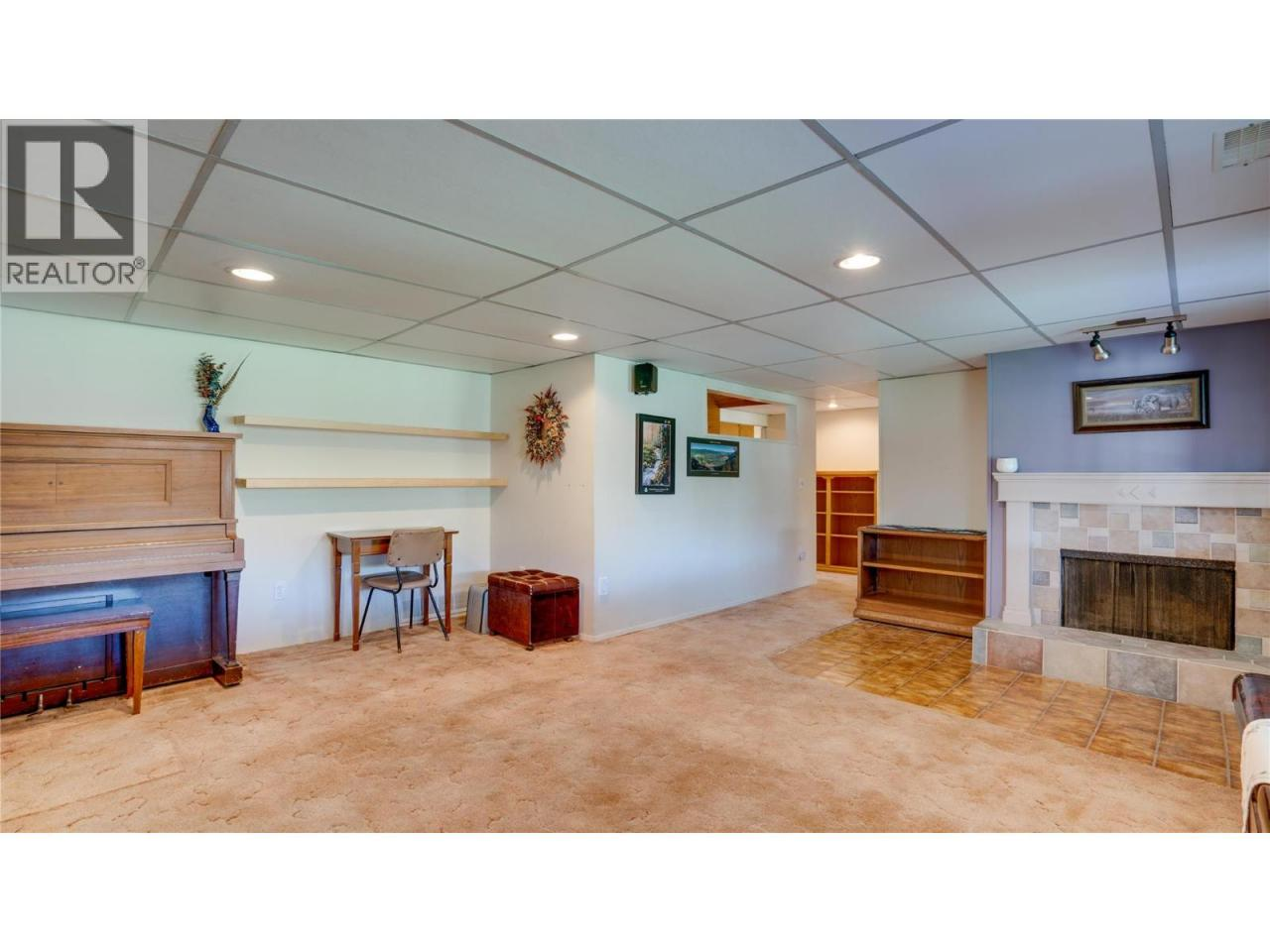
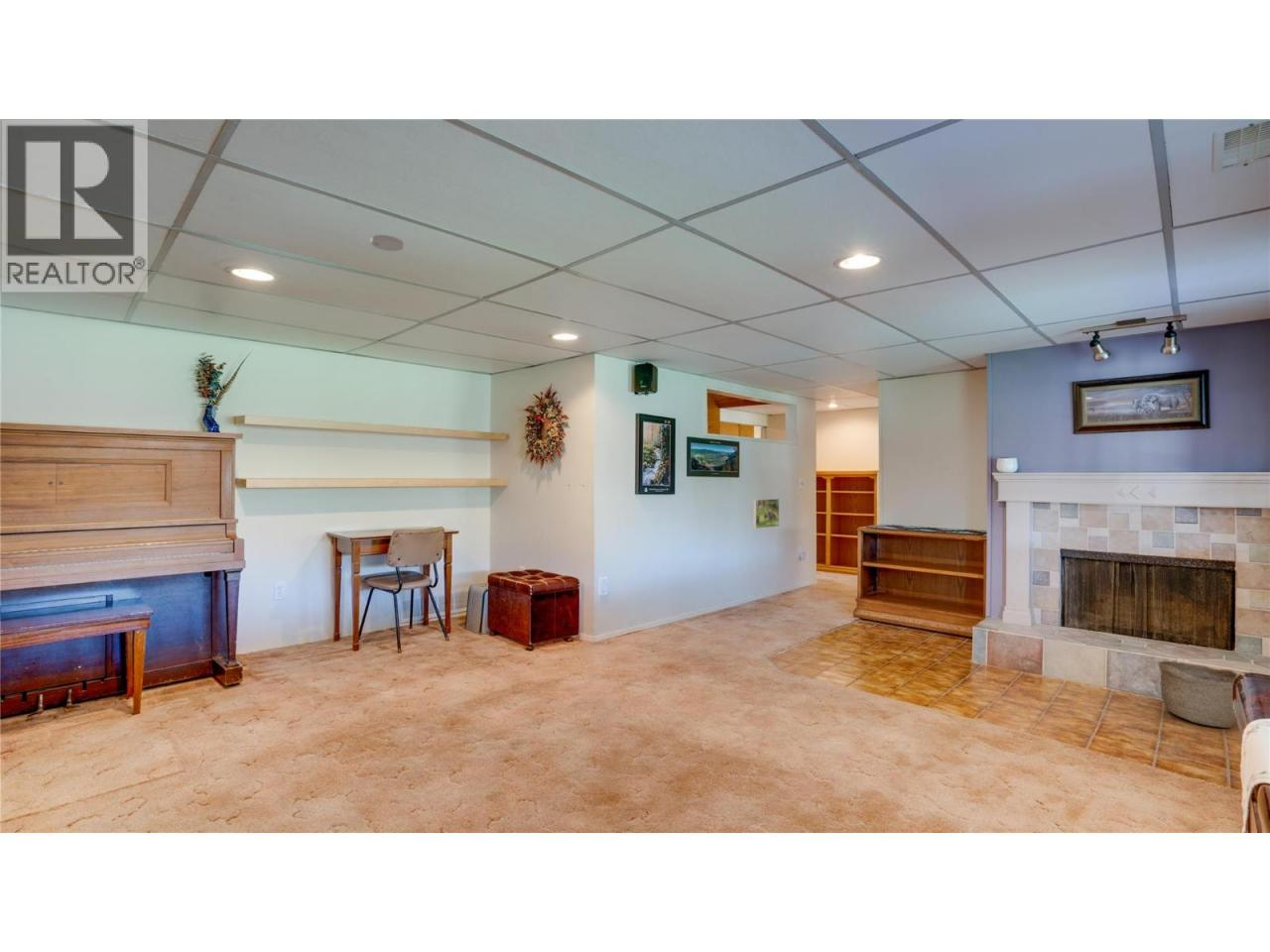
+ smoke detector (387, 243)
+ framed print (766, 513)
+ basket (1201, 691)
